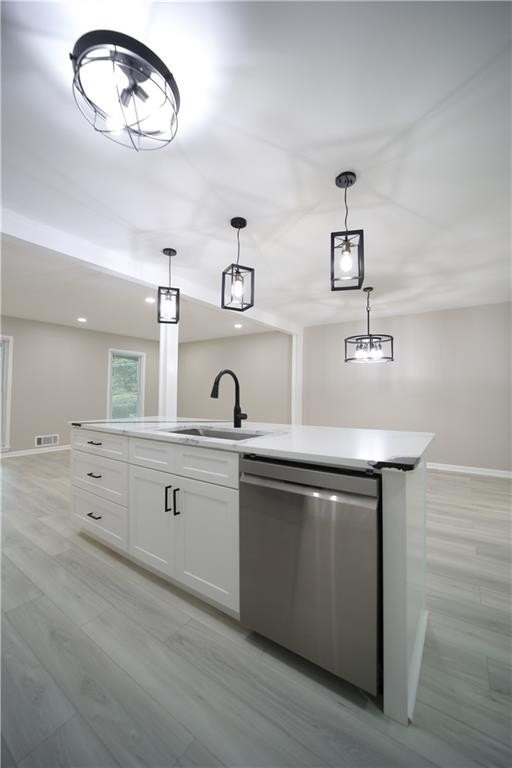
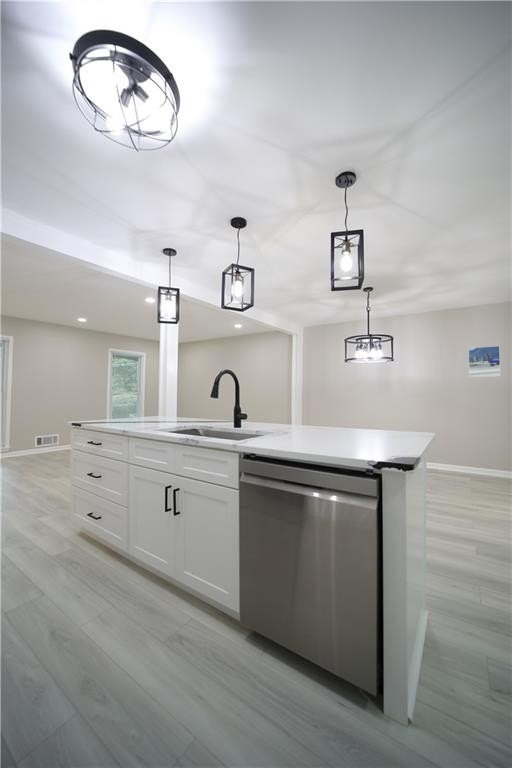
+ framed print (483, 361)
